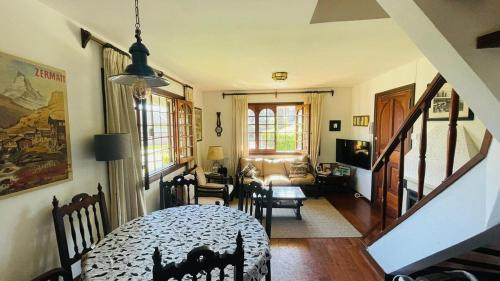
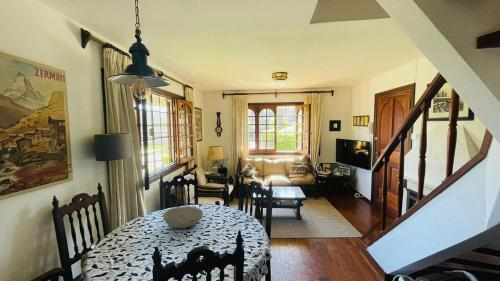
+ bowl (183, 218)
